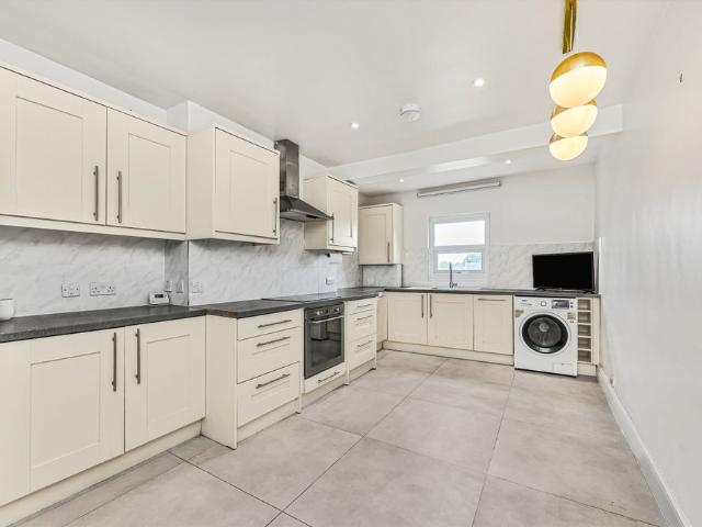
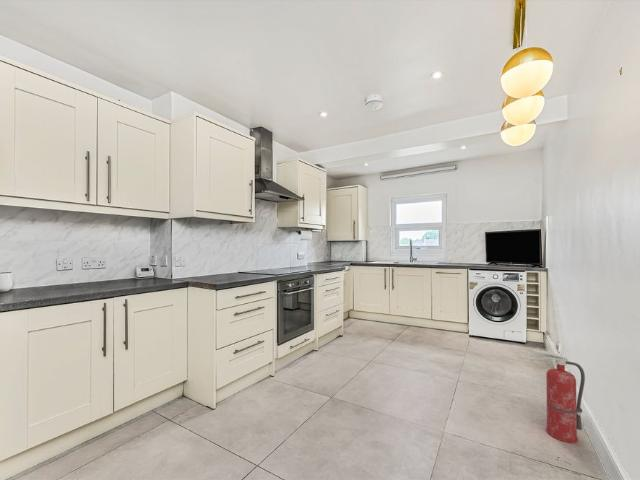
+ fire extinguisher (556, 393)
